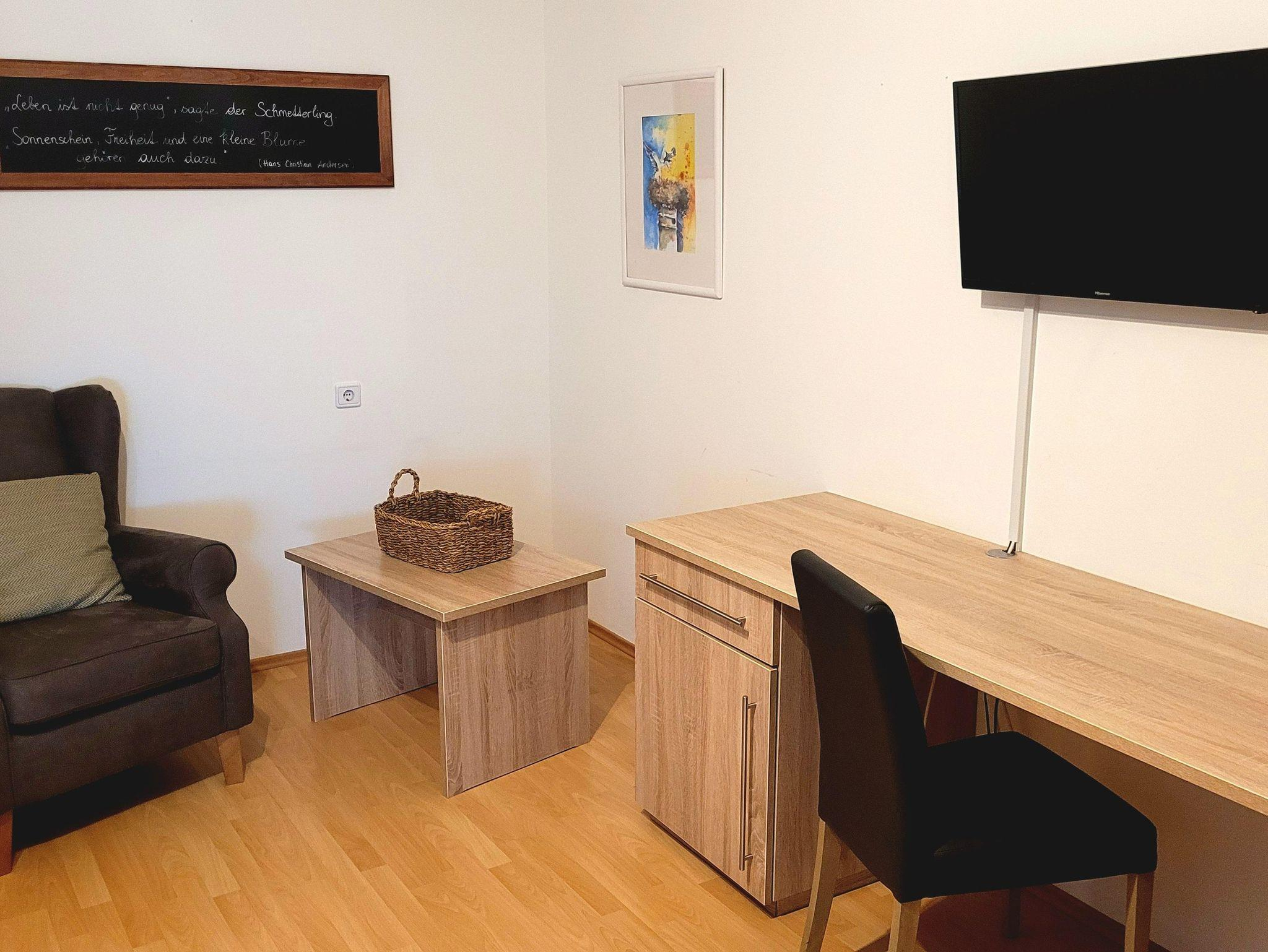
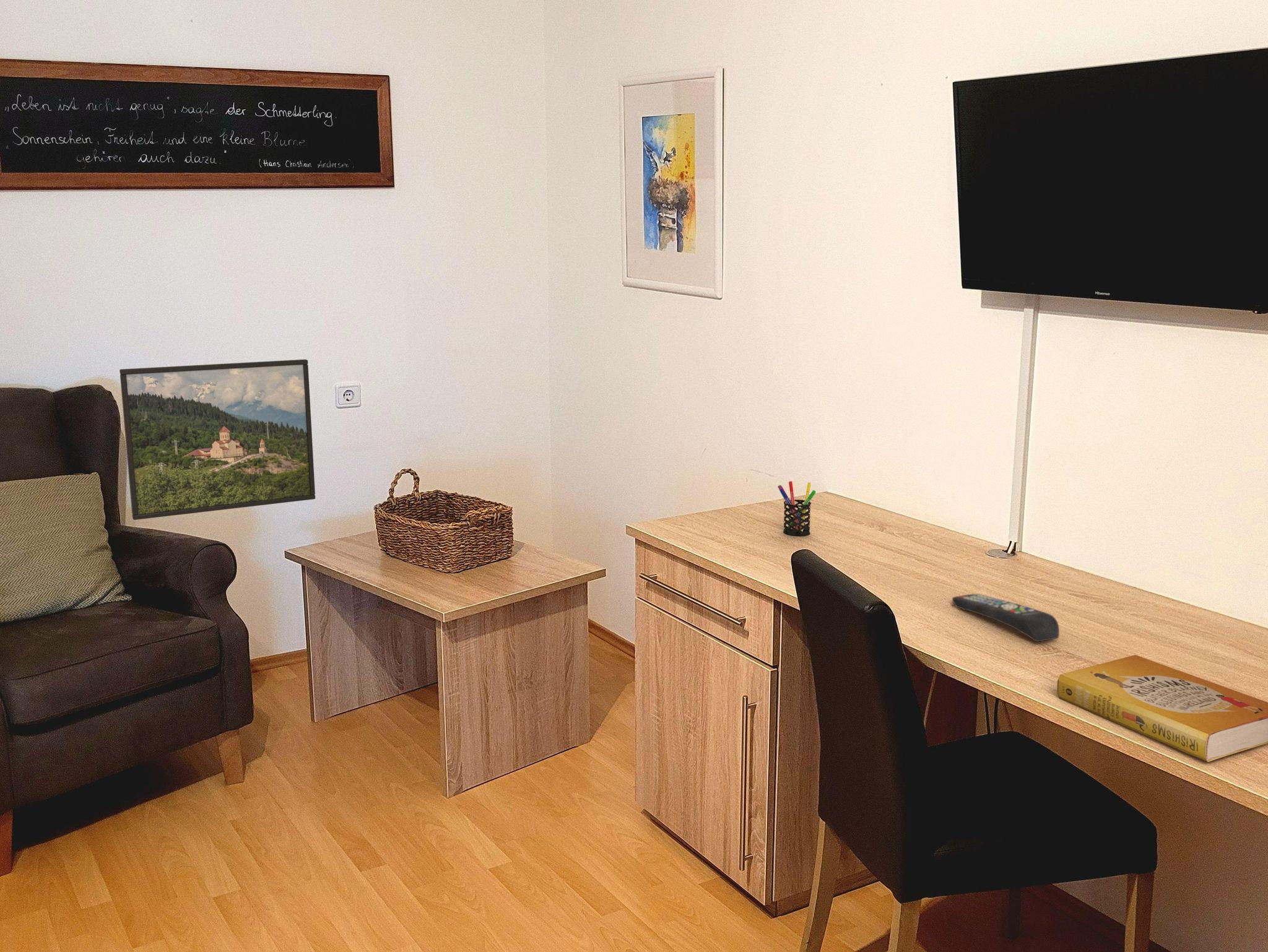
+ book (1166, 704)
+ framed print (222, 437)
+ pen holder (799, 508)
+ remote control (1004, 613)
